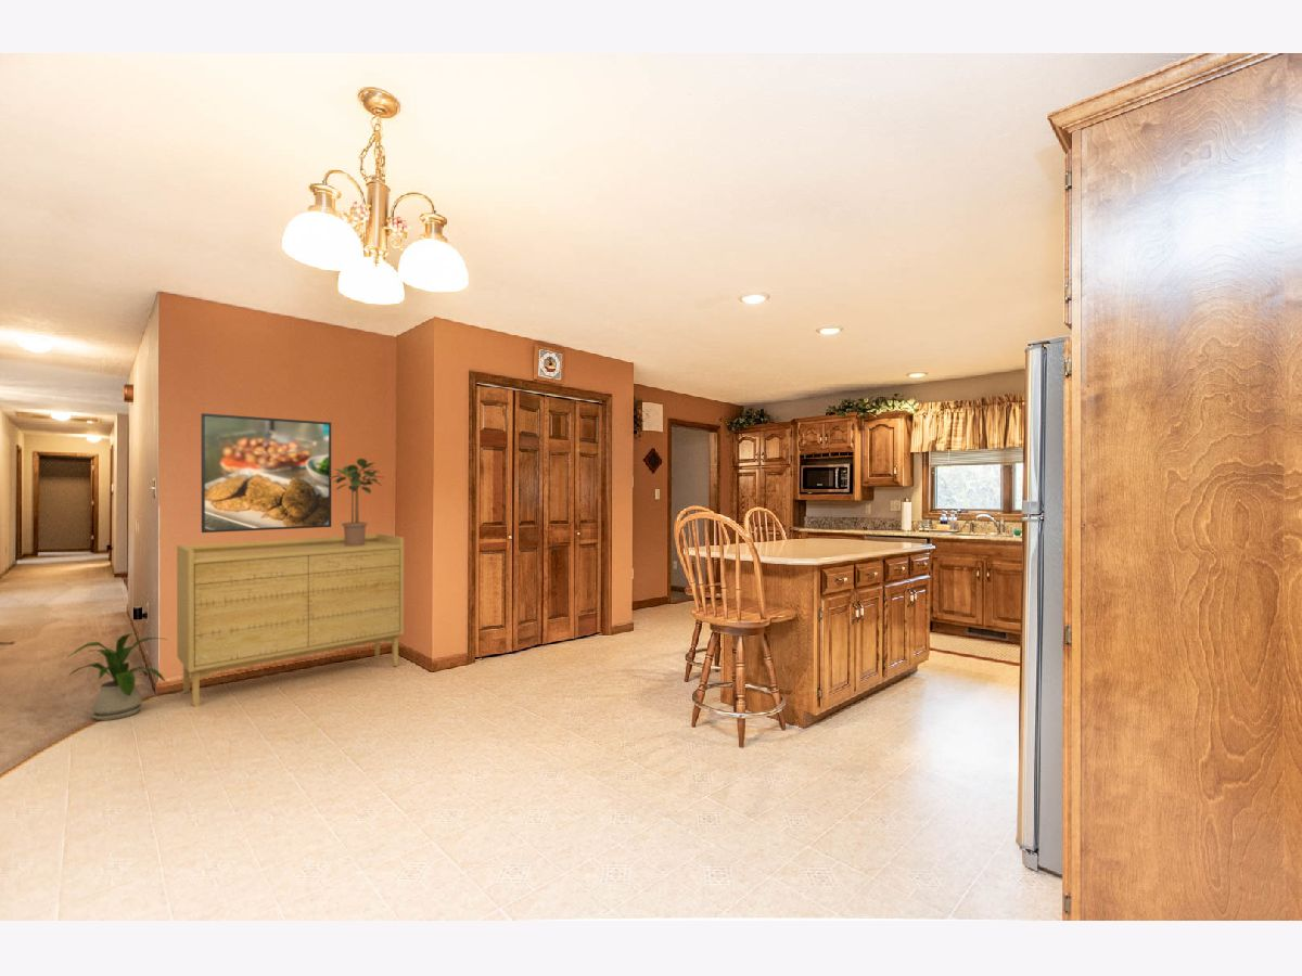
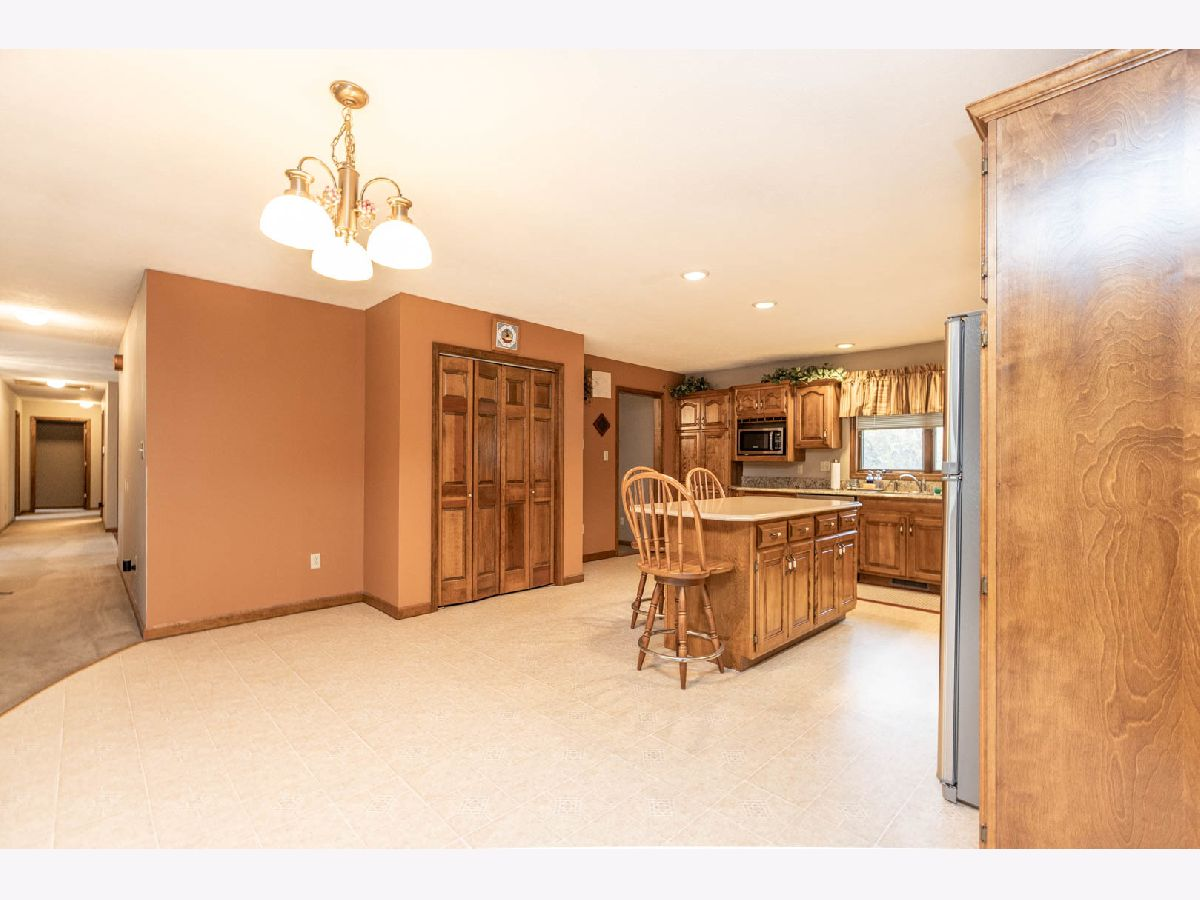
- sideboard (298, 609)
- potted plant (357, 501)
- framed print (270, 474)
- house plant (119, 669)
